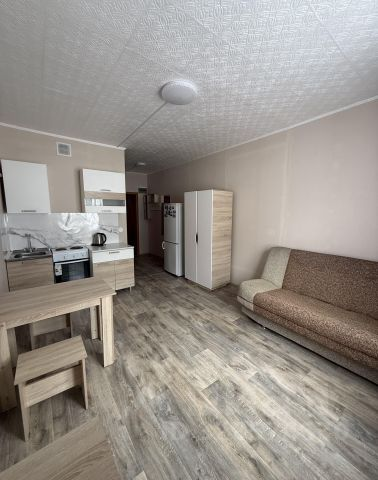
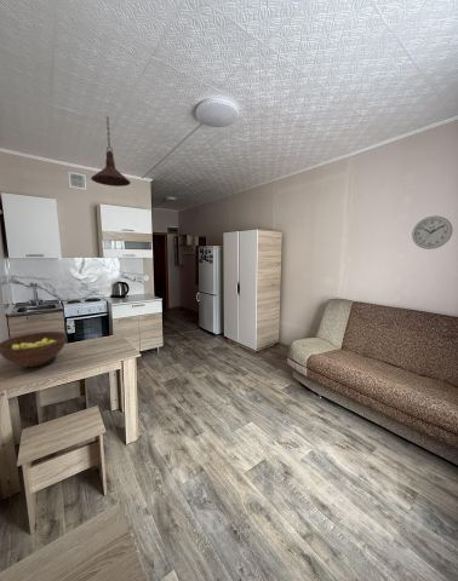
+ wall clock (430, 232)
+ pendant light (109, 148)
+ fruit bowl (35, 351)
